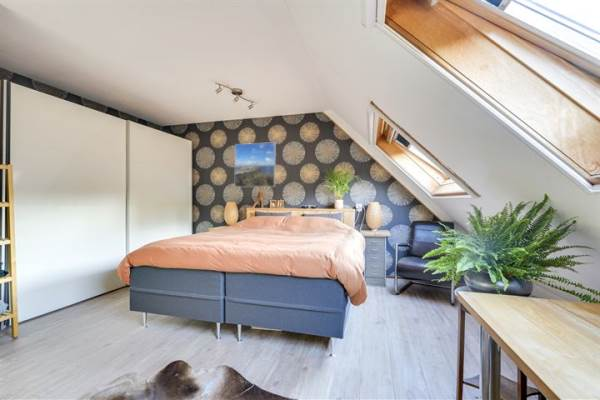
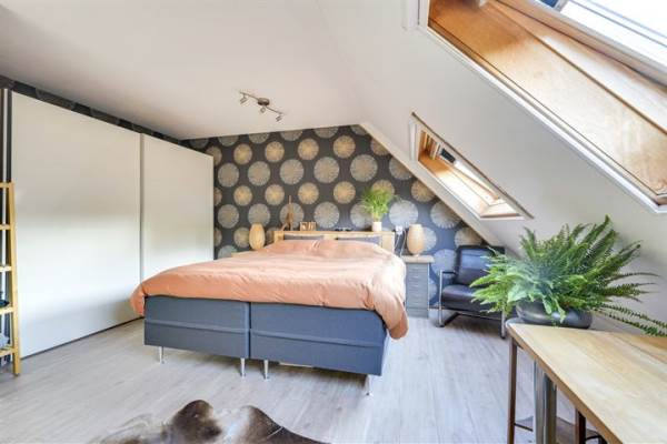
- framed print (254, 165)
